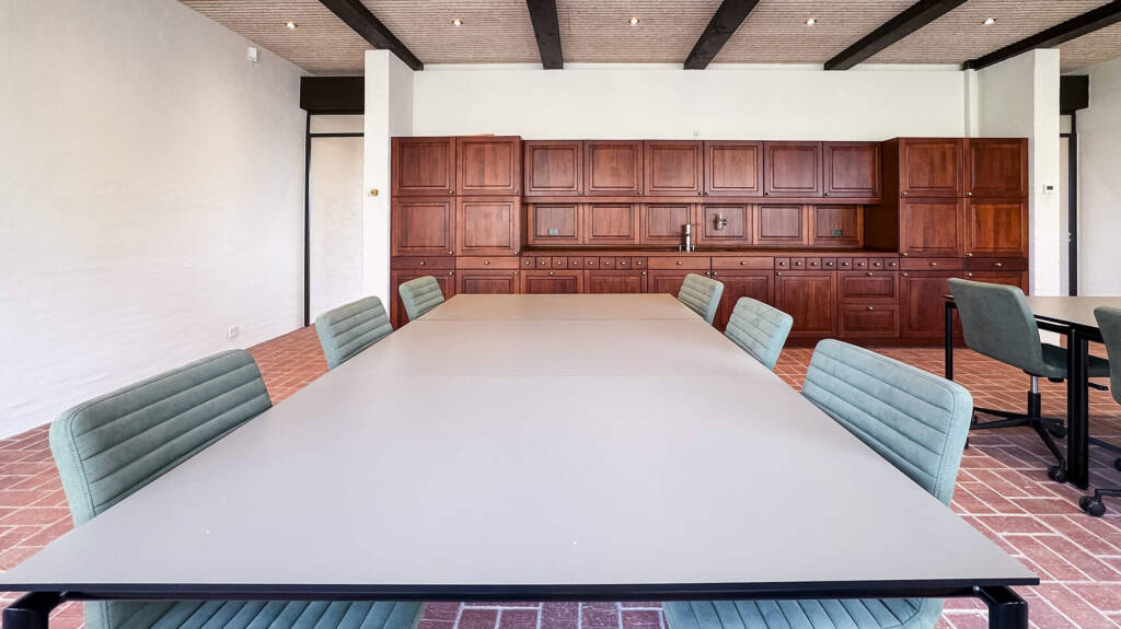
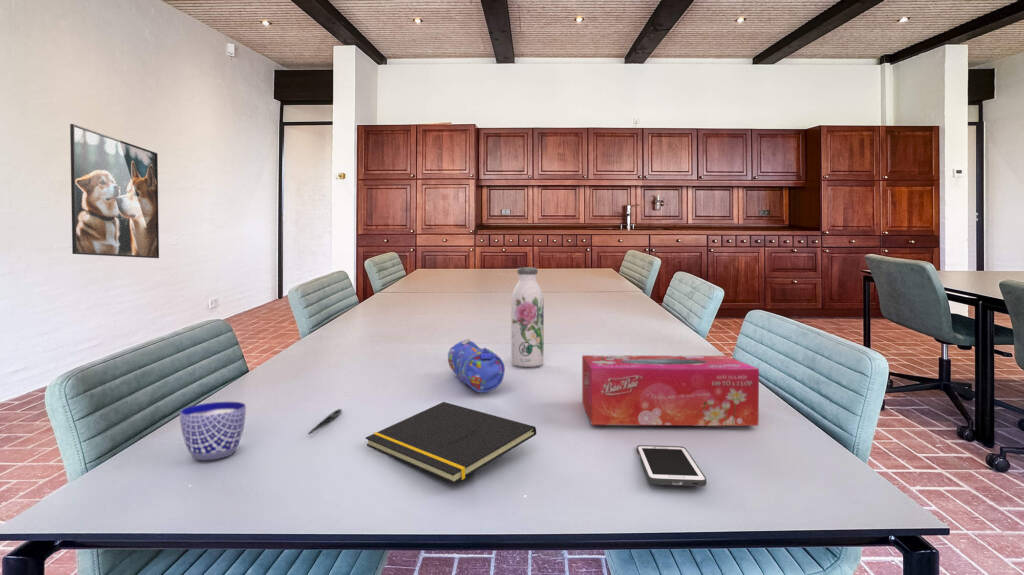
+ pencil case (474, 363)
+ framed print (119, 198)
+ water bottle (527, 315)
+ cell phone (668, 464)
+ tissue box (663, 387)
+ cup (219, 428)
+ pen (325, 420)
+ notepad (448, 436)
